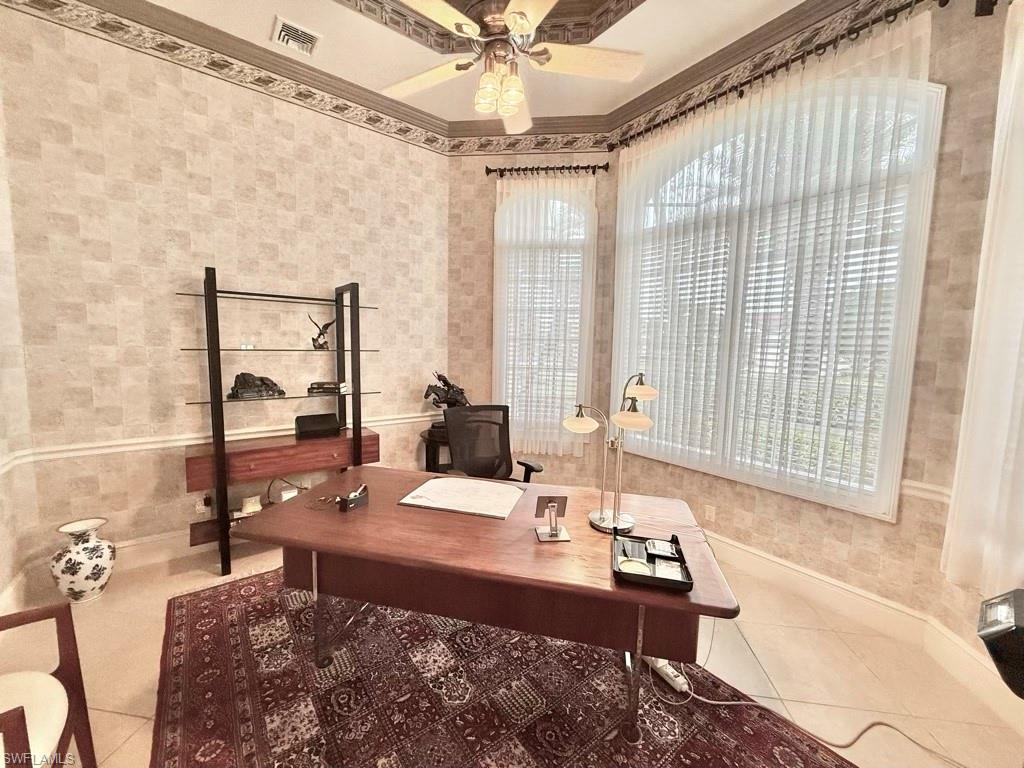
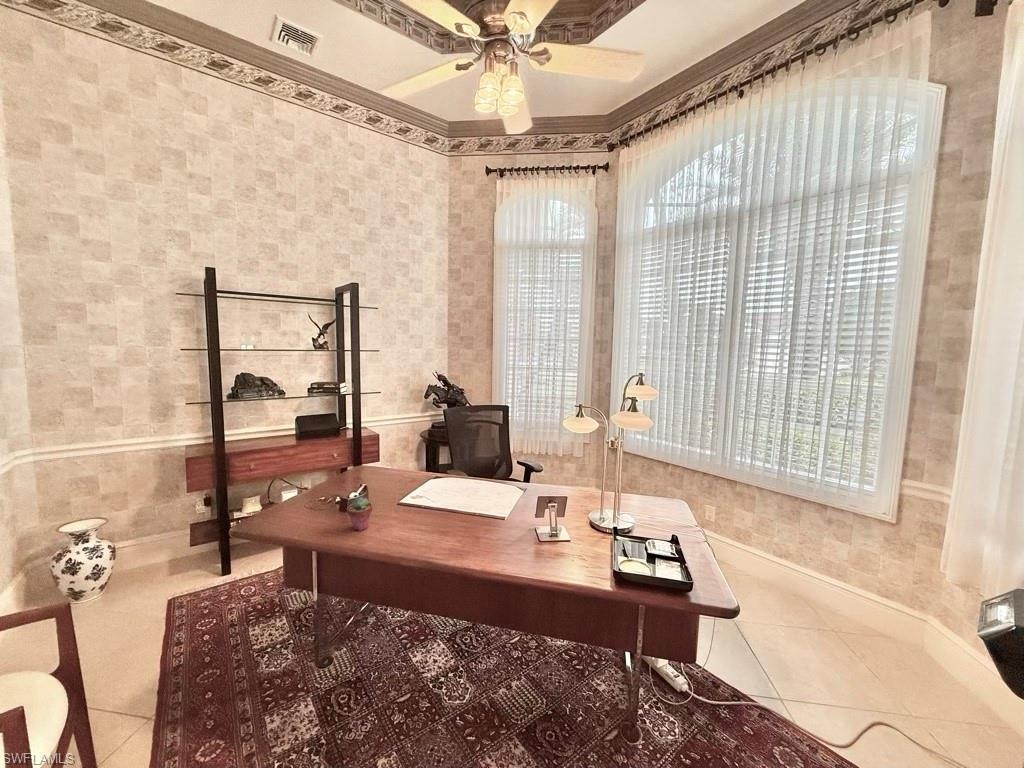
+ potted succulent (360, 512)
